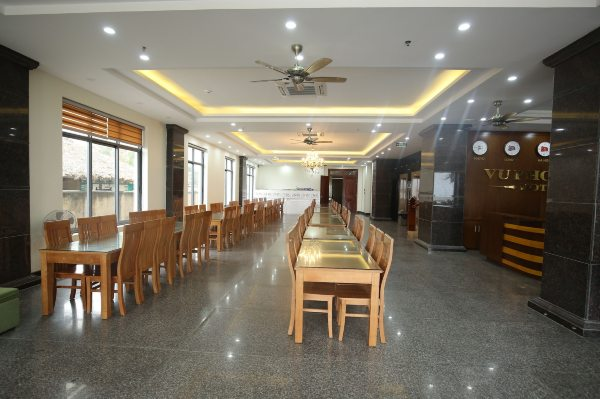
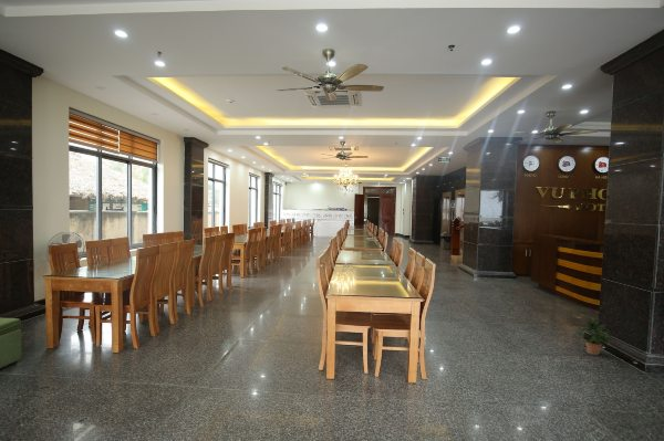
+ potted plant (595, 336)
